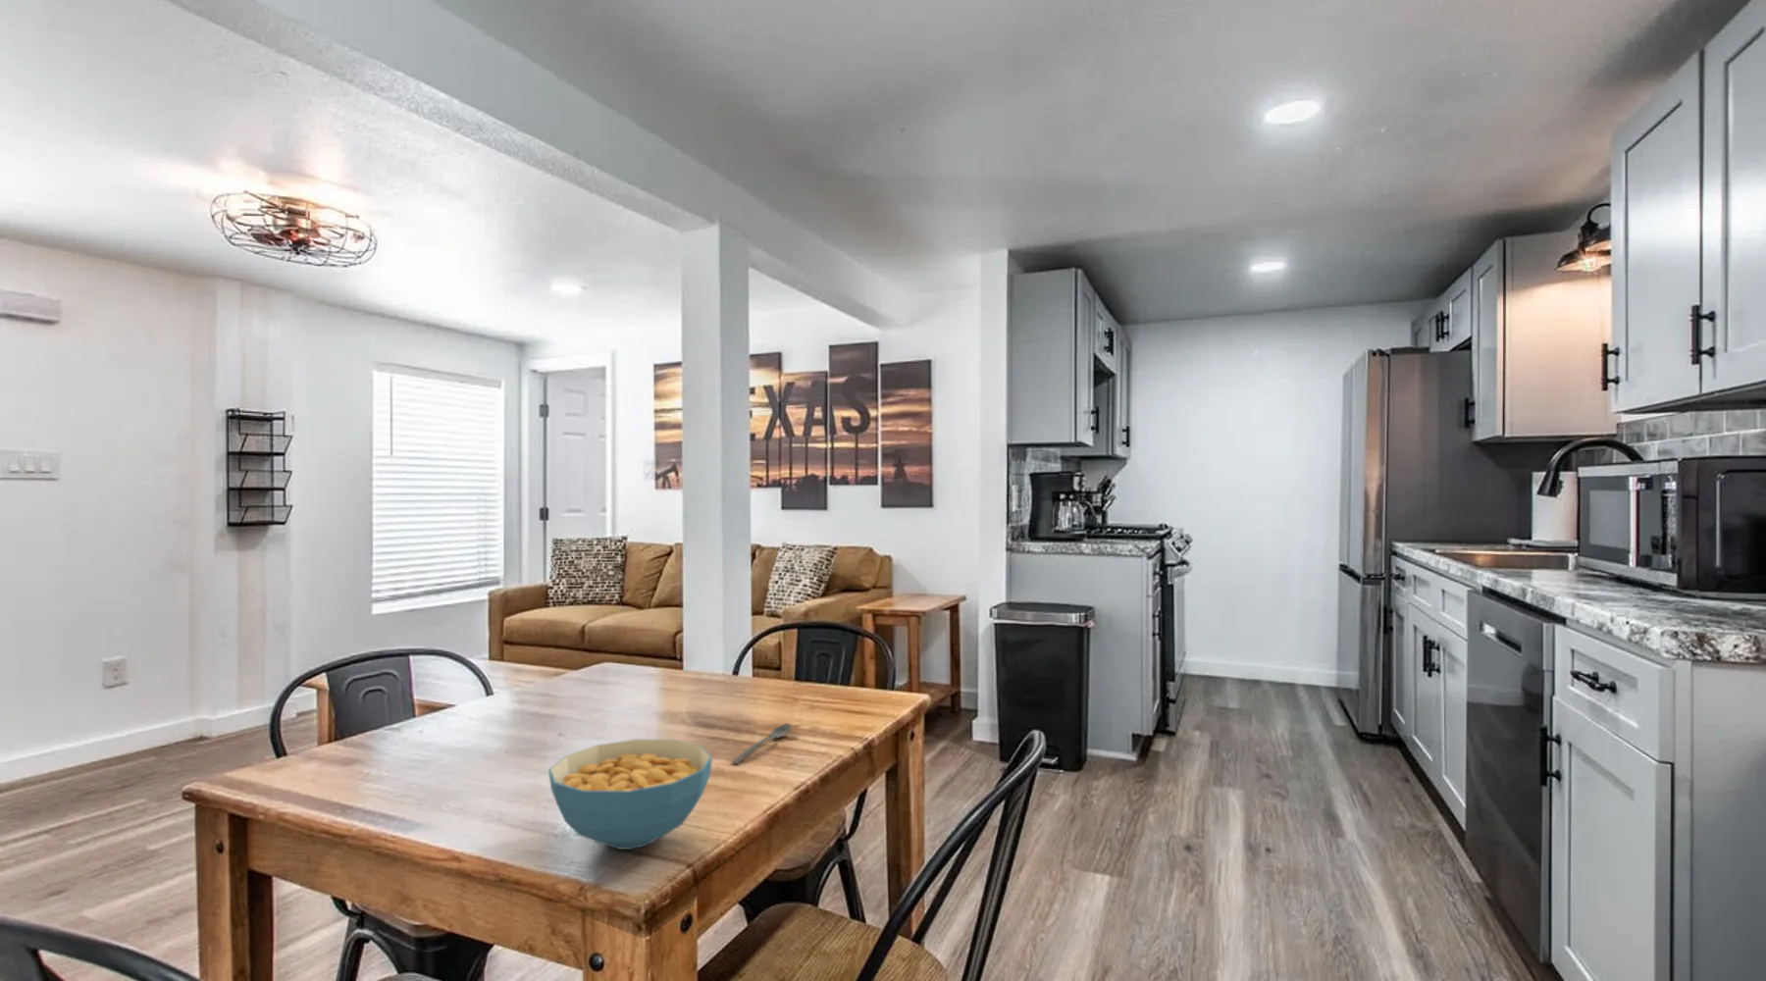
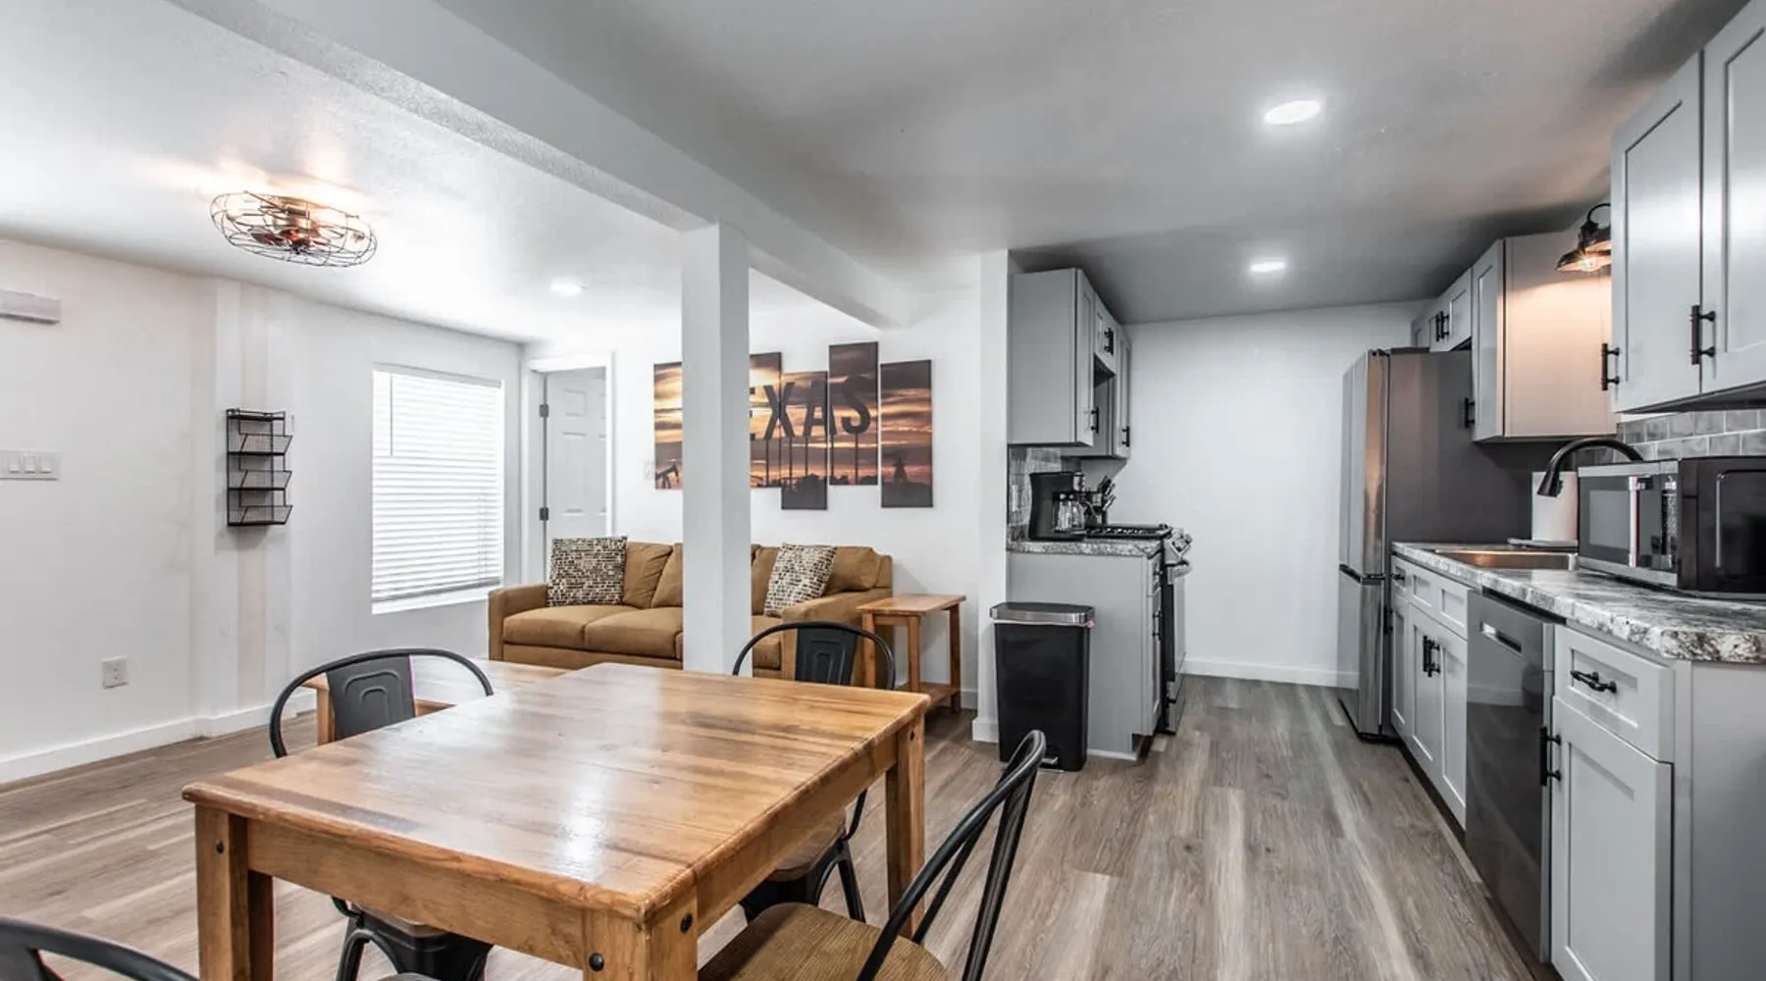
- spoon (762, 742)
- cereal bowl (632, 801)
